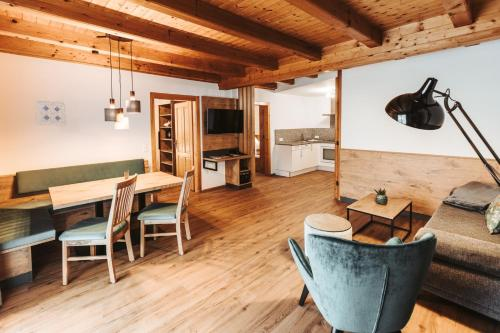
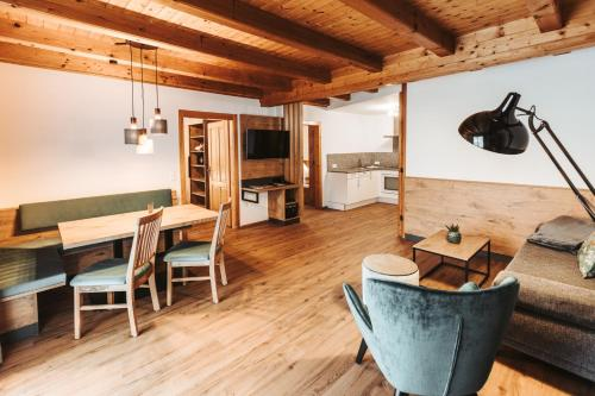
- wall art (51, 113)
